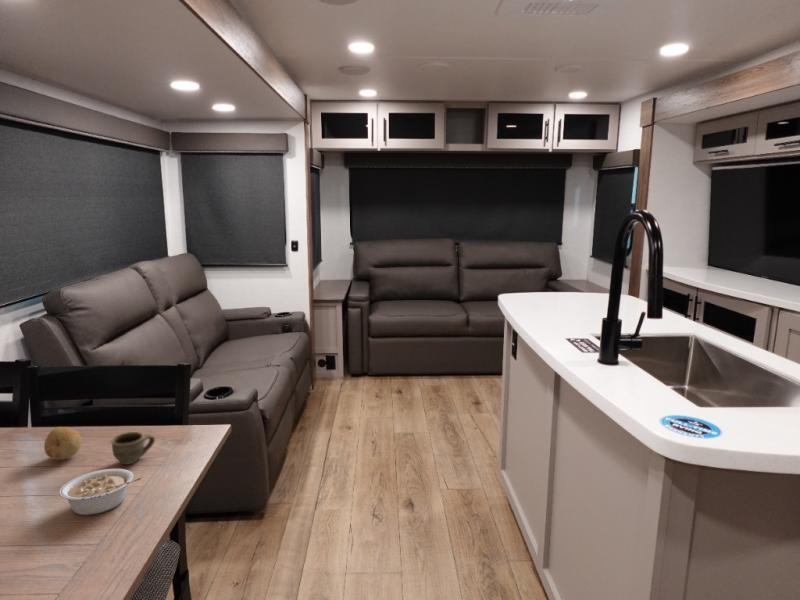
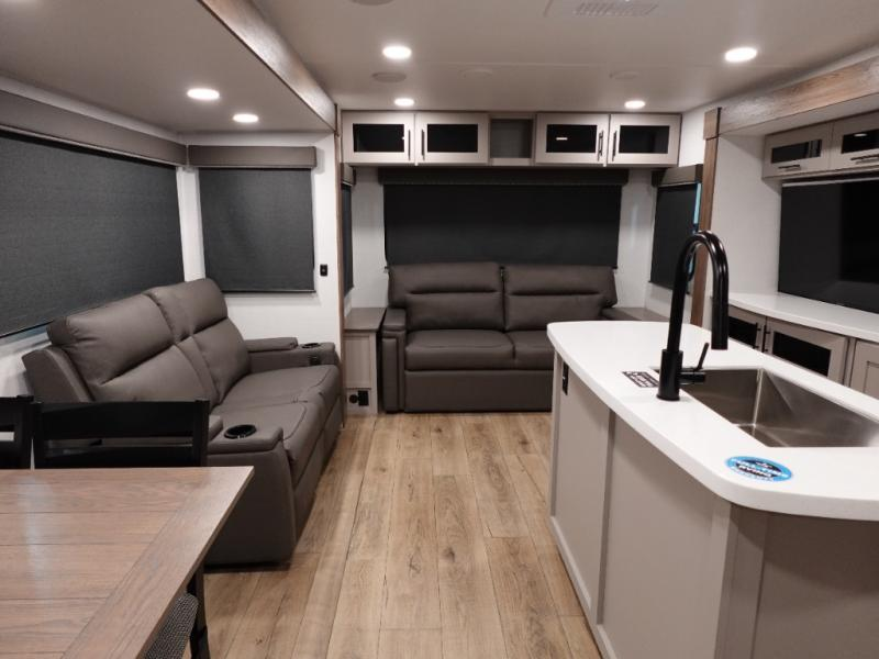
- cup (134, 448)
- legume (101, 490)
- fruit (63, 442)
